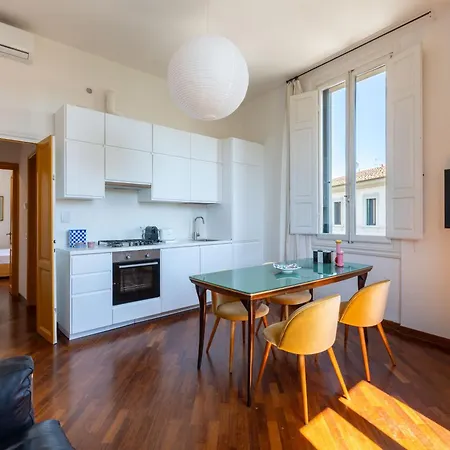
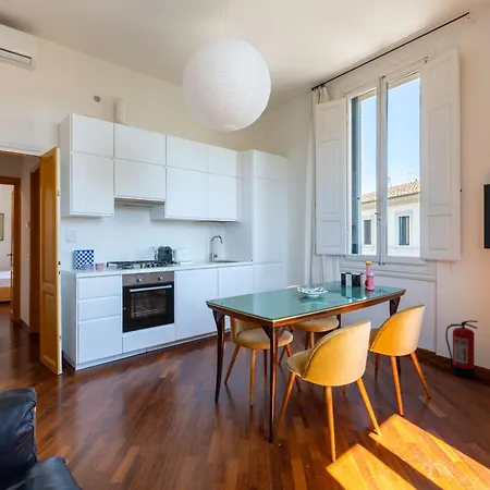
+ fire extinguisher (461, 345)
